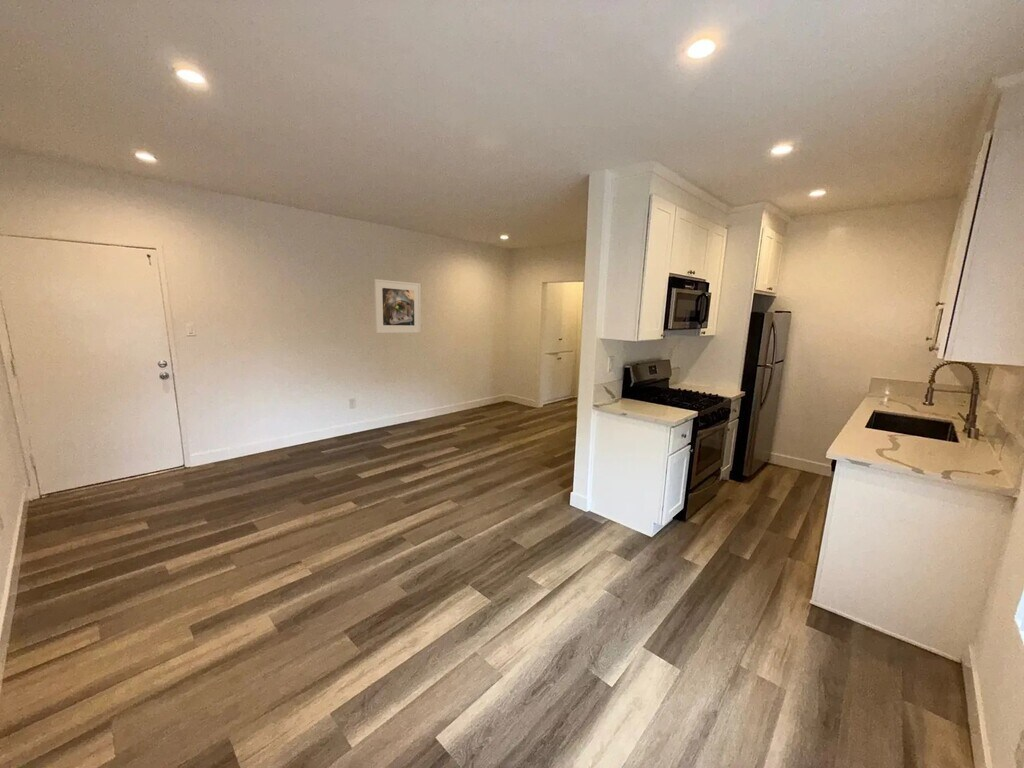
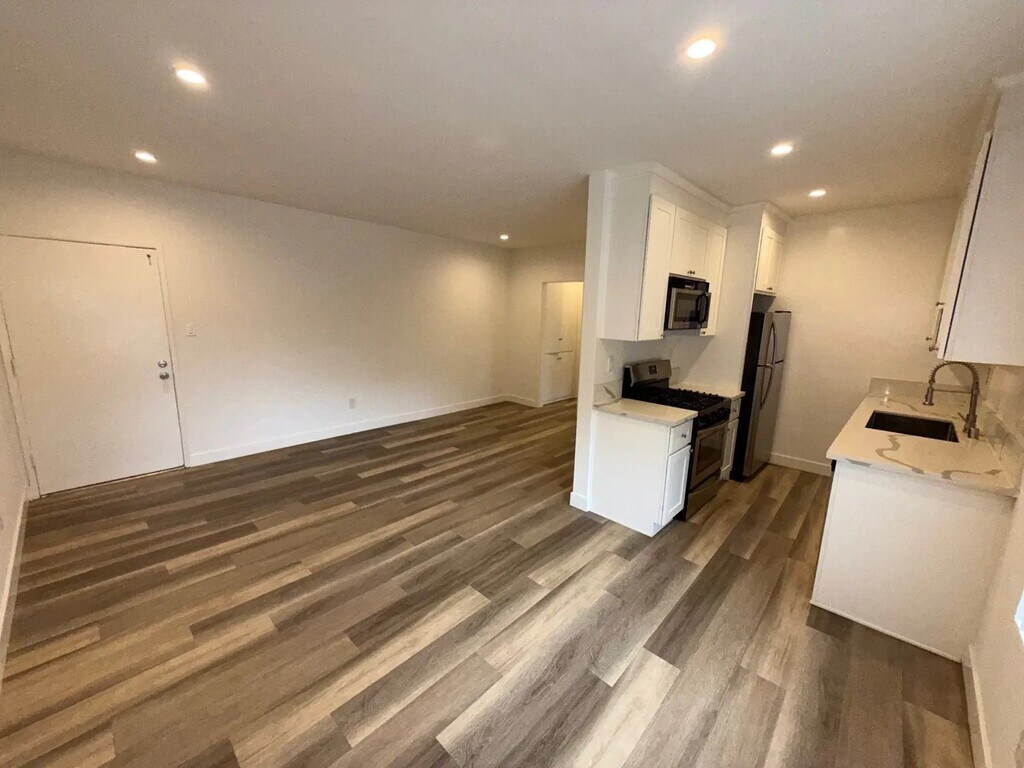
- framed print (398, 307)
